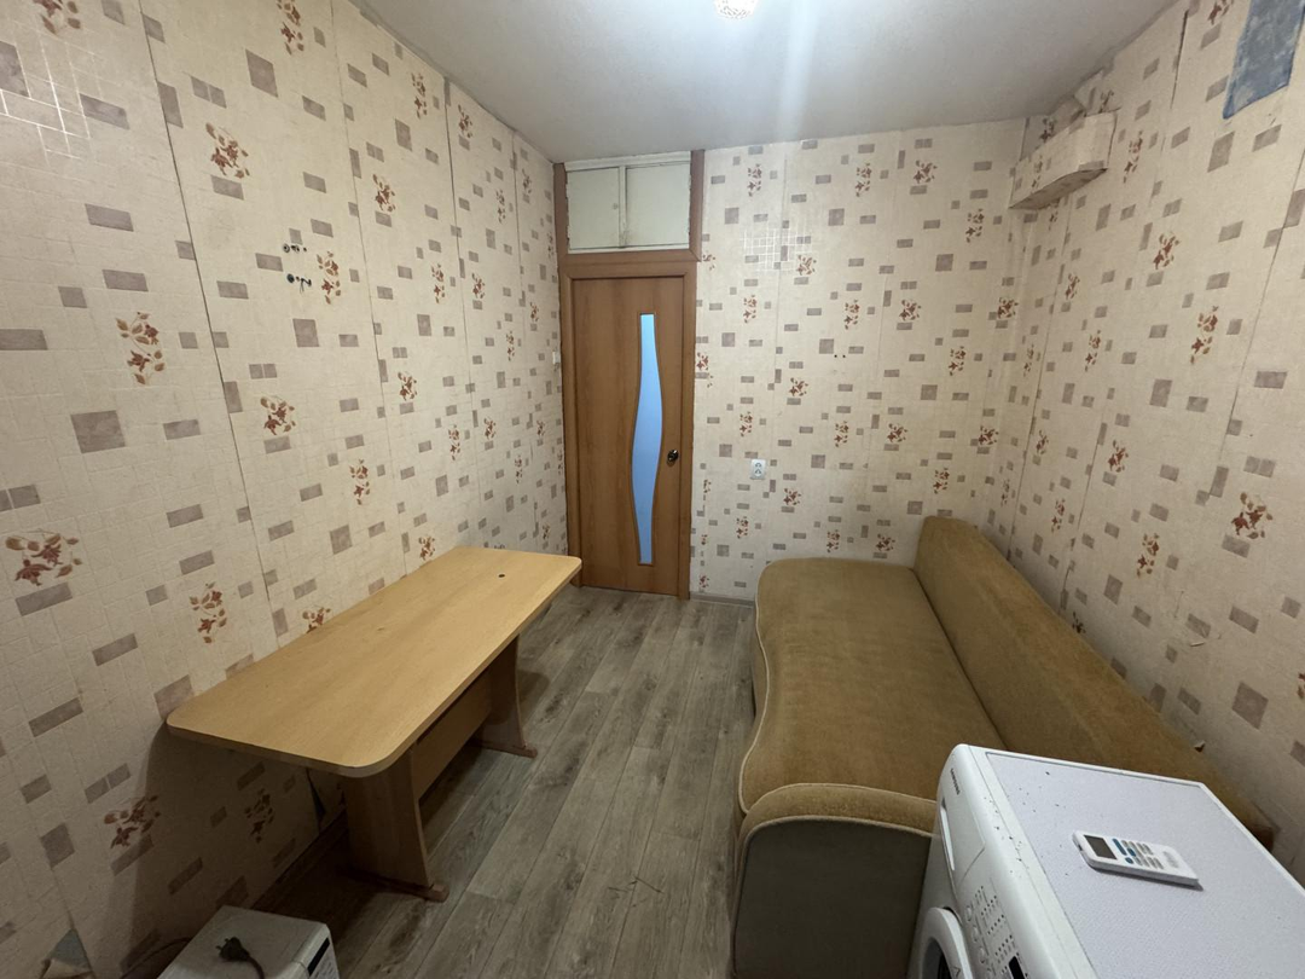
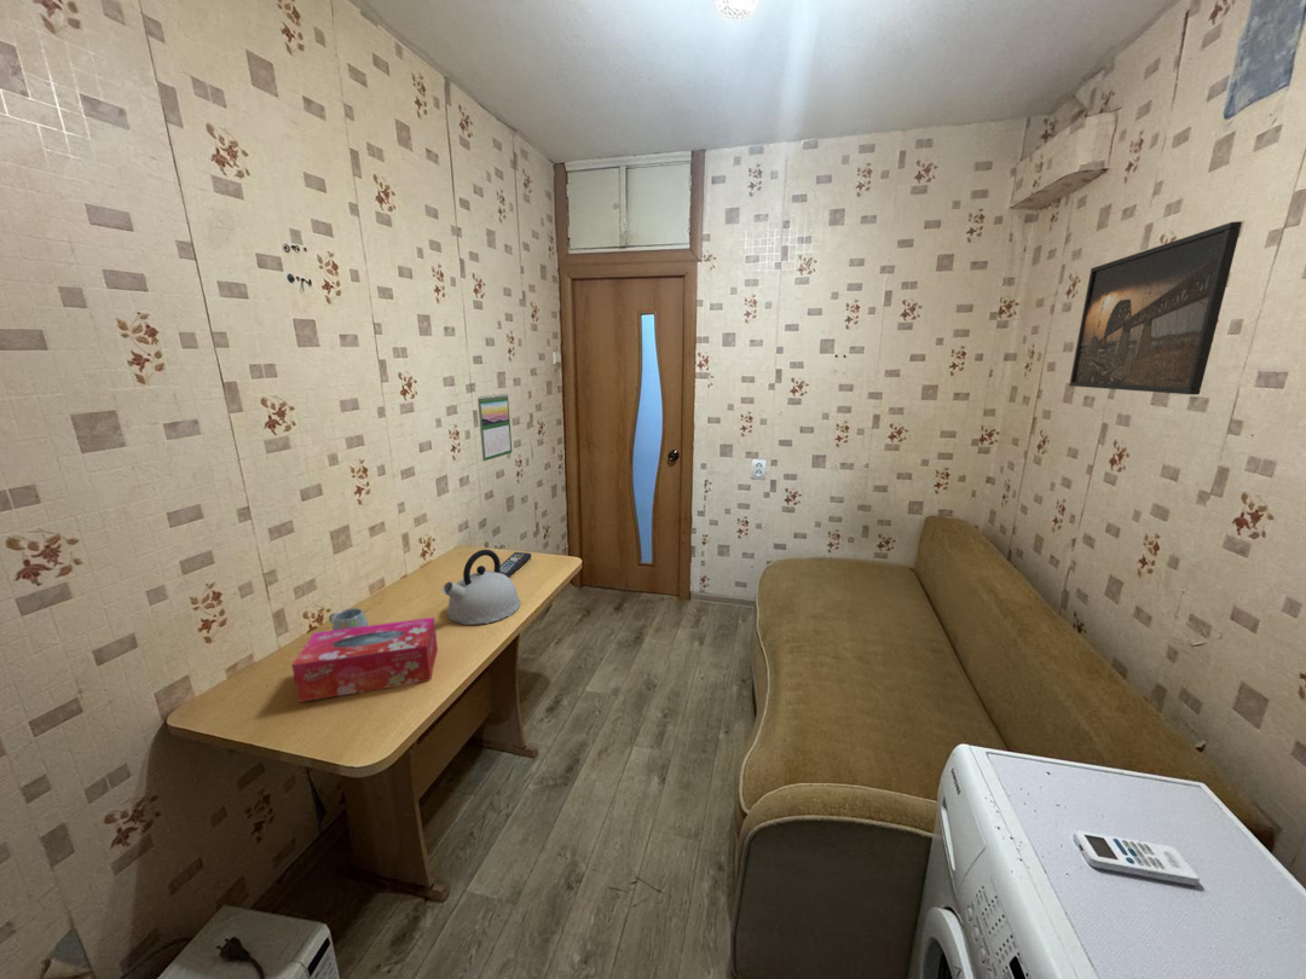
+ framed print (1137, 321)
+ mug (345, 624)
+ calendar (496, 425)
+ remote control (513, 563)
+ tissue box (371, 656)
+ kettle (479, 580)
